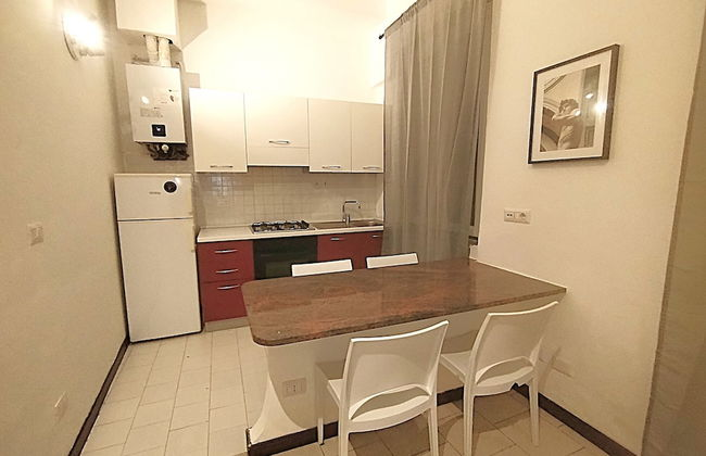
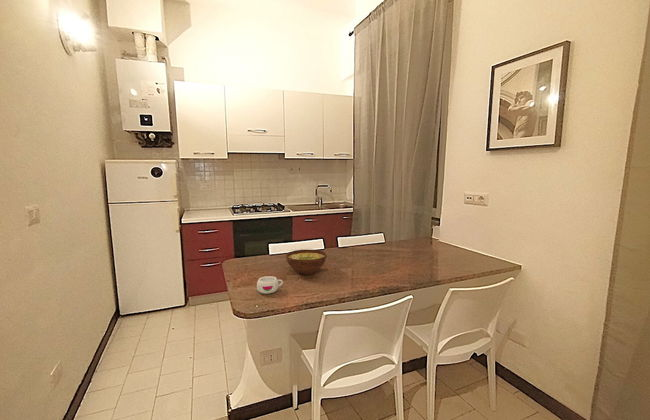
+ mug (270, 284)
+ bowl (306, 263)
